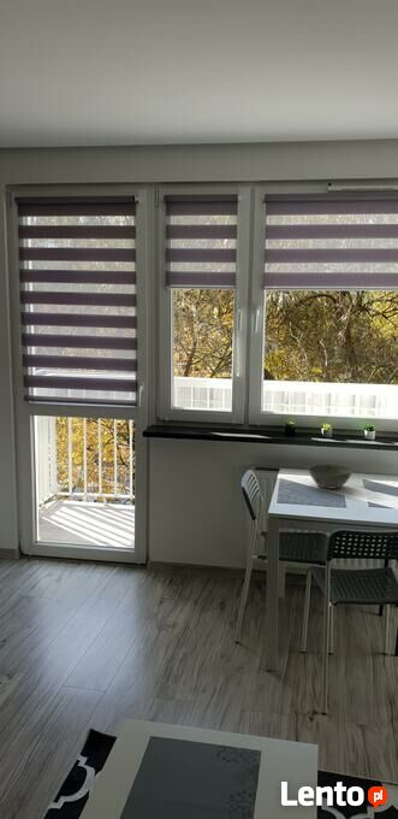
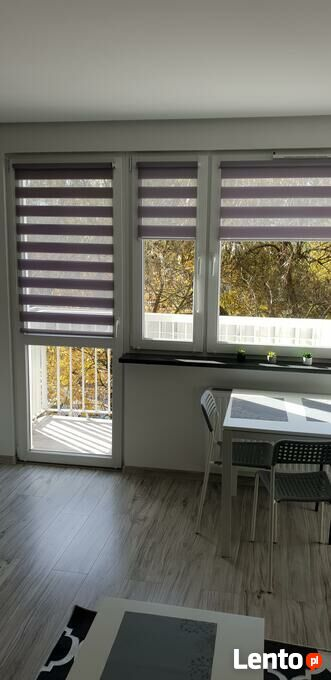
- bowl (329, 477)
